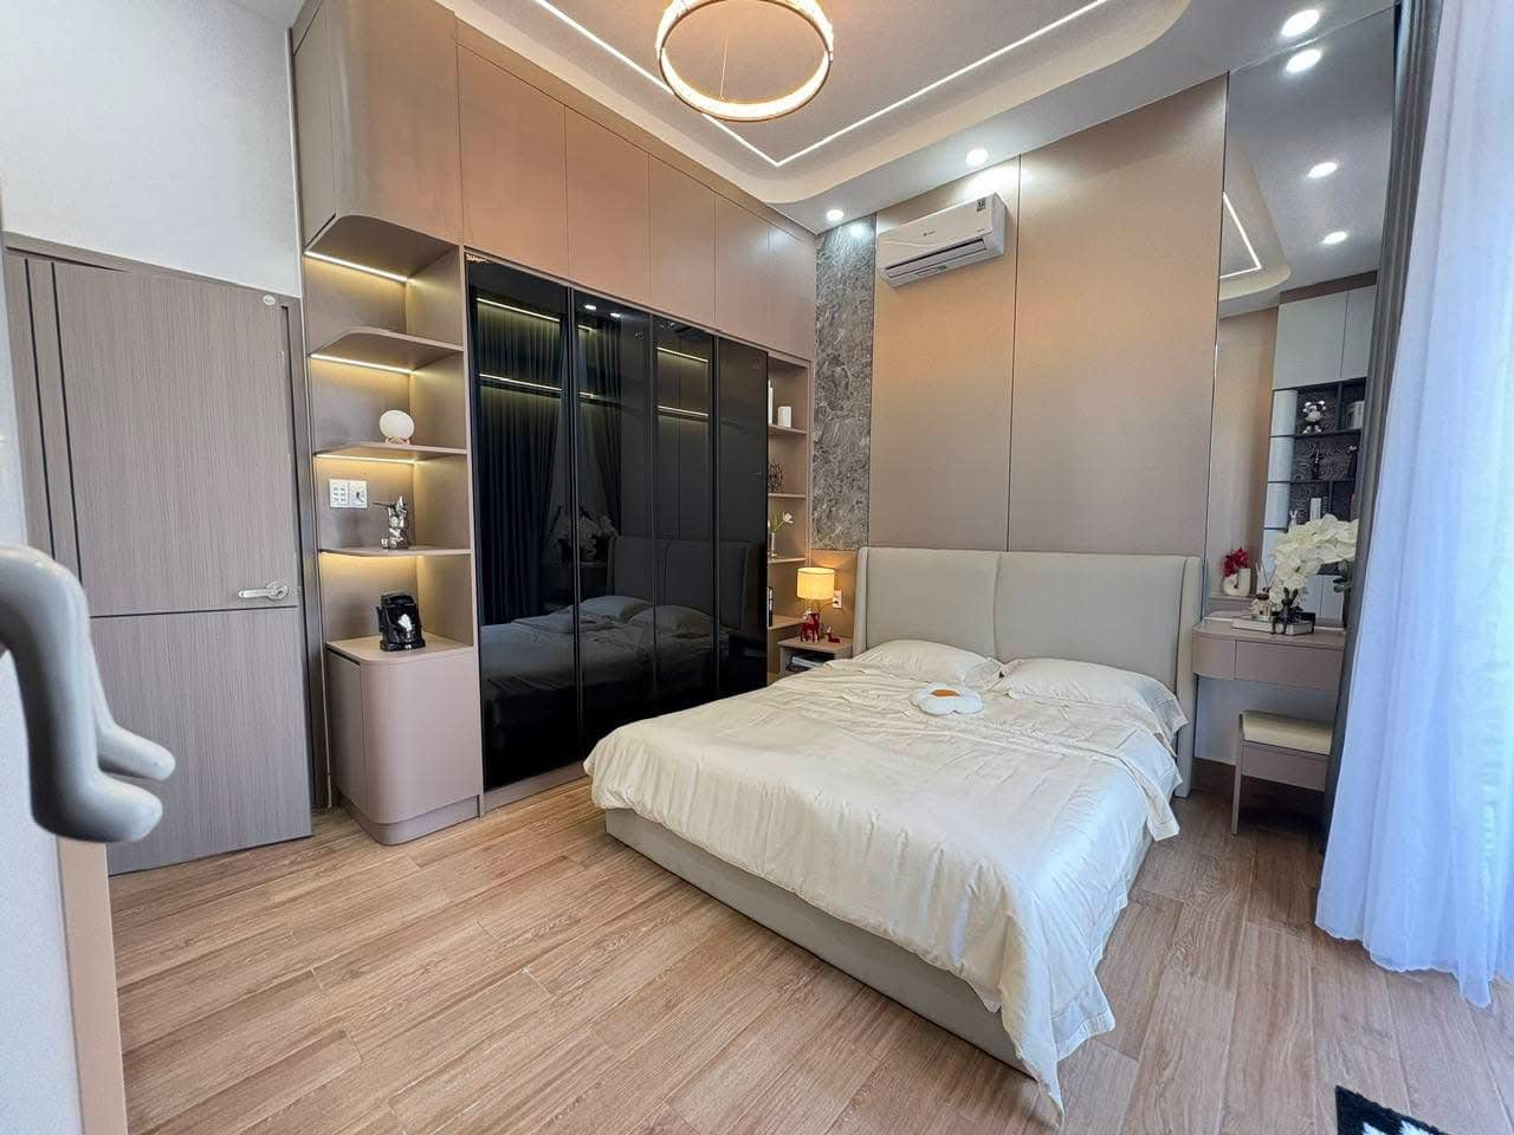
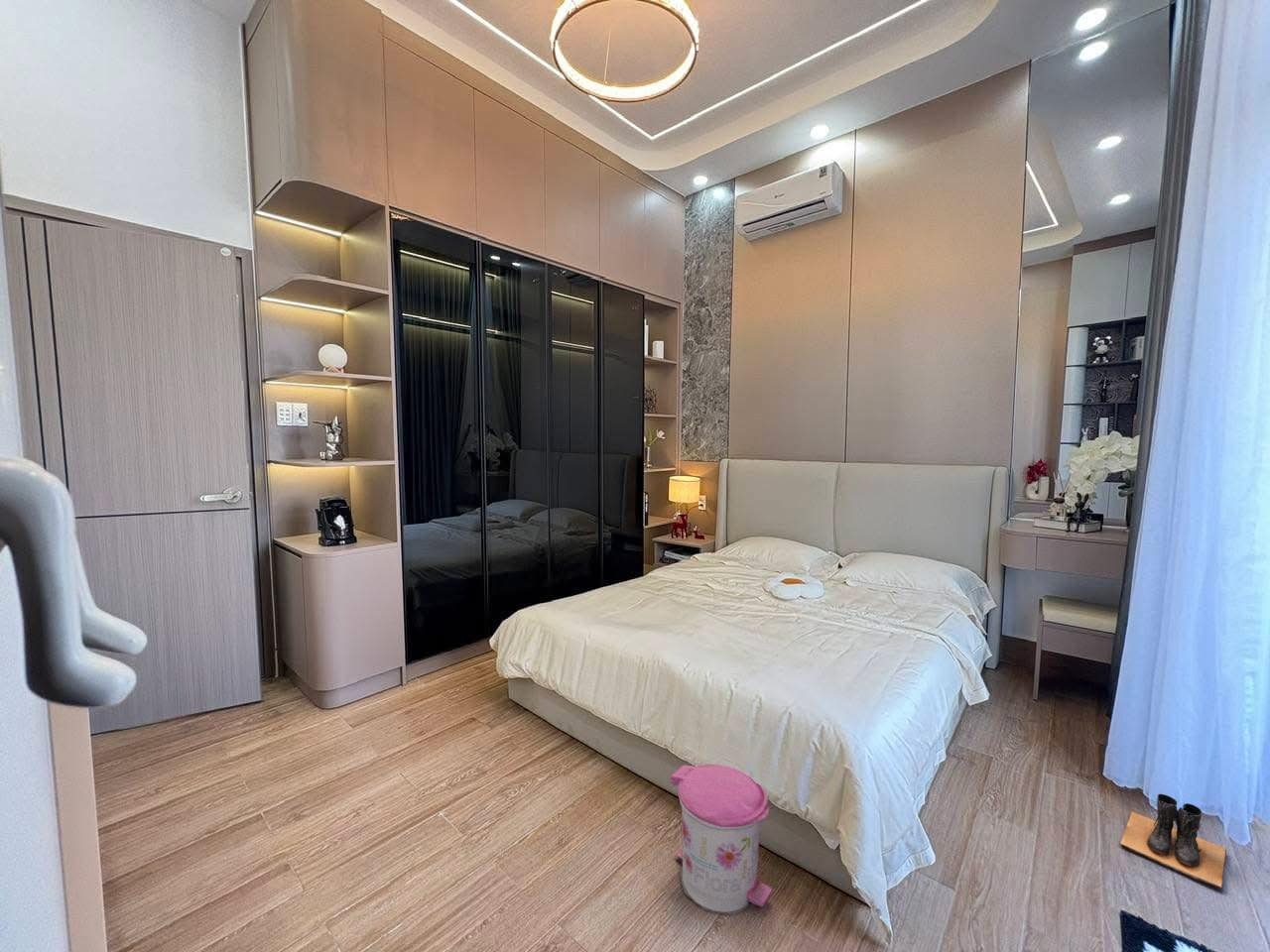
+ boots (1174, 828)
+ trash can (718, 832)
